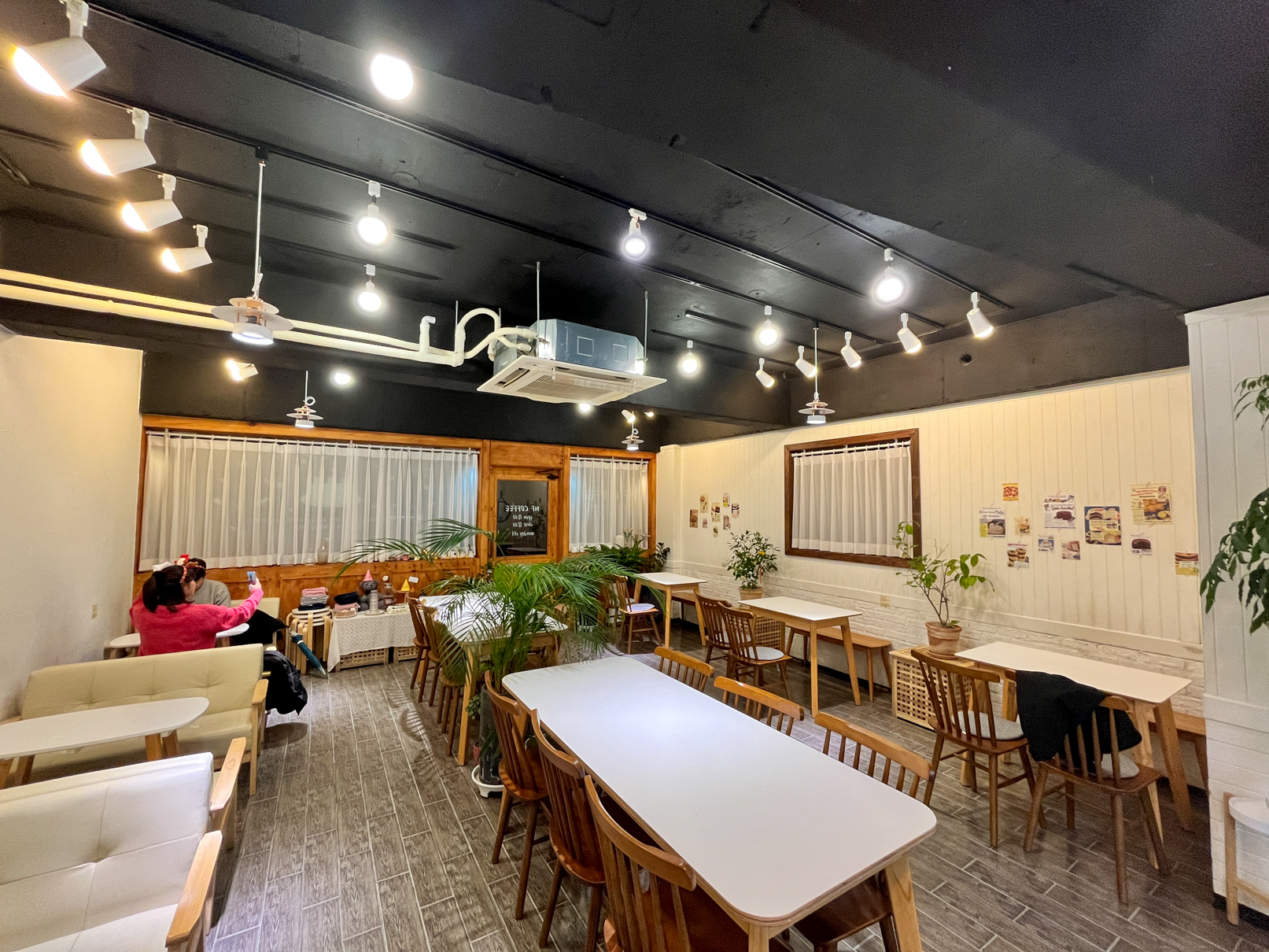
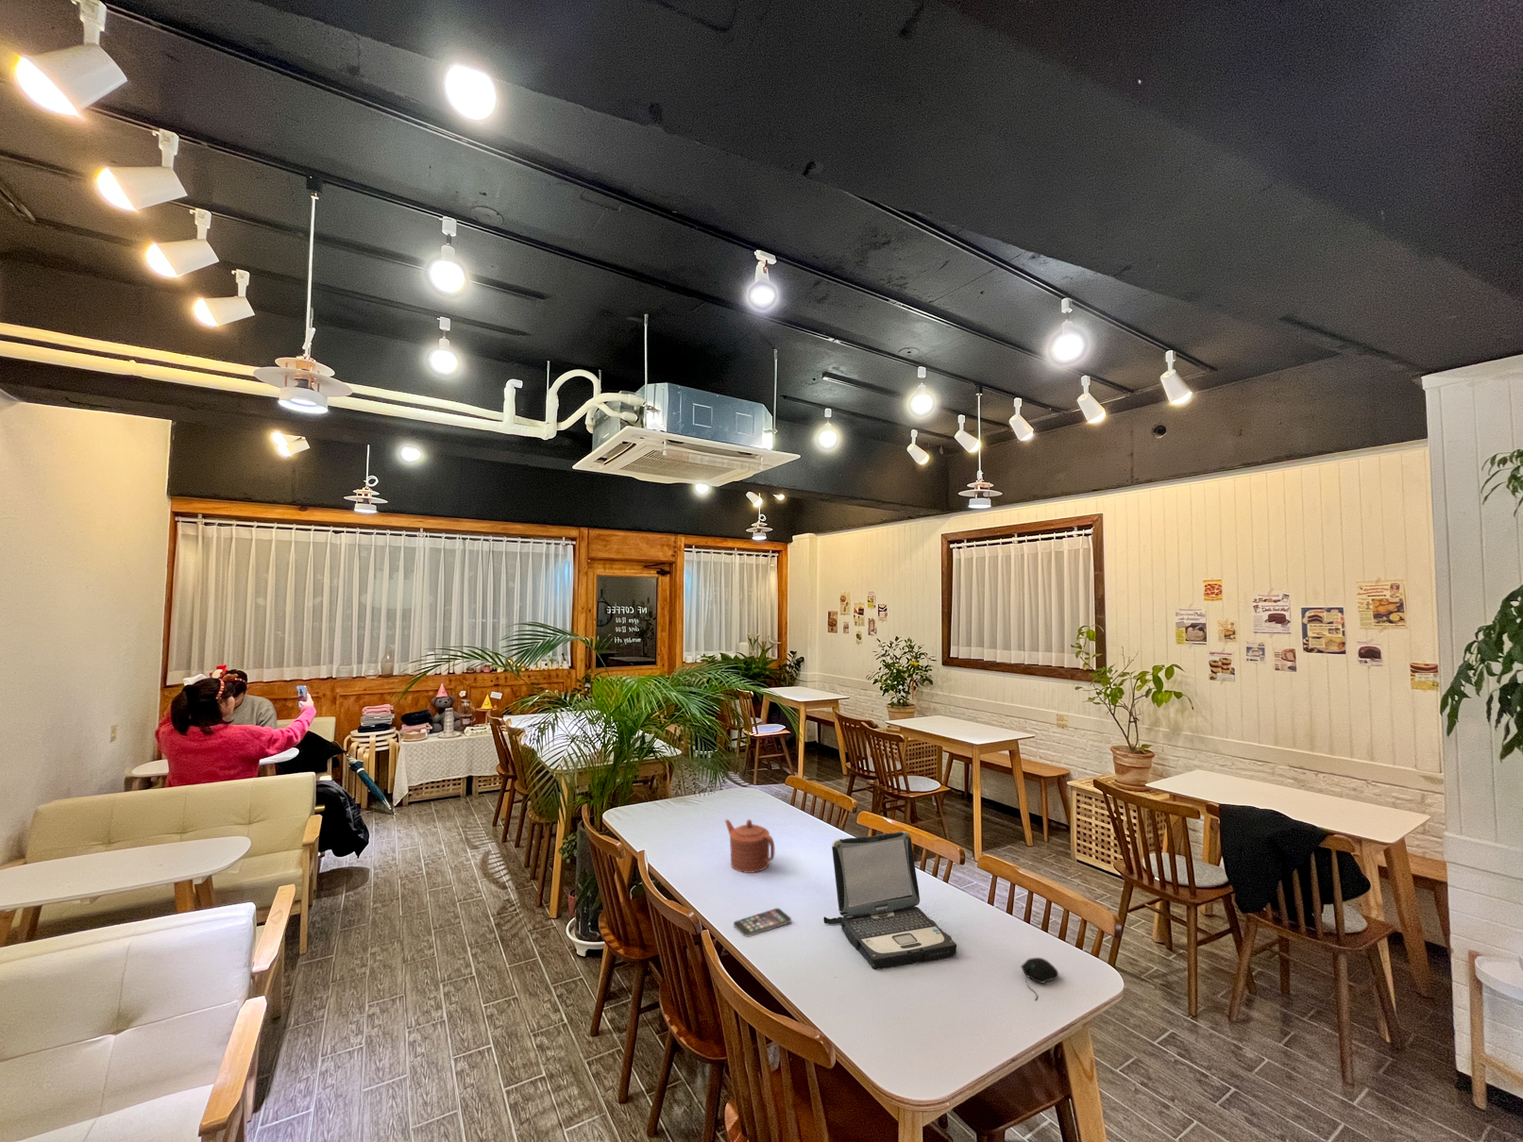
+ smartphone (762, 921)
+ laptop (888, 892)
+ teapot (749, 841)
+ computer mouse (1038, 973)
